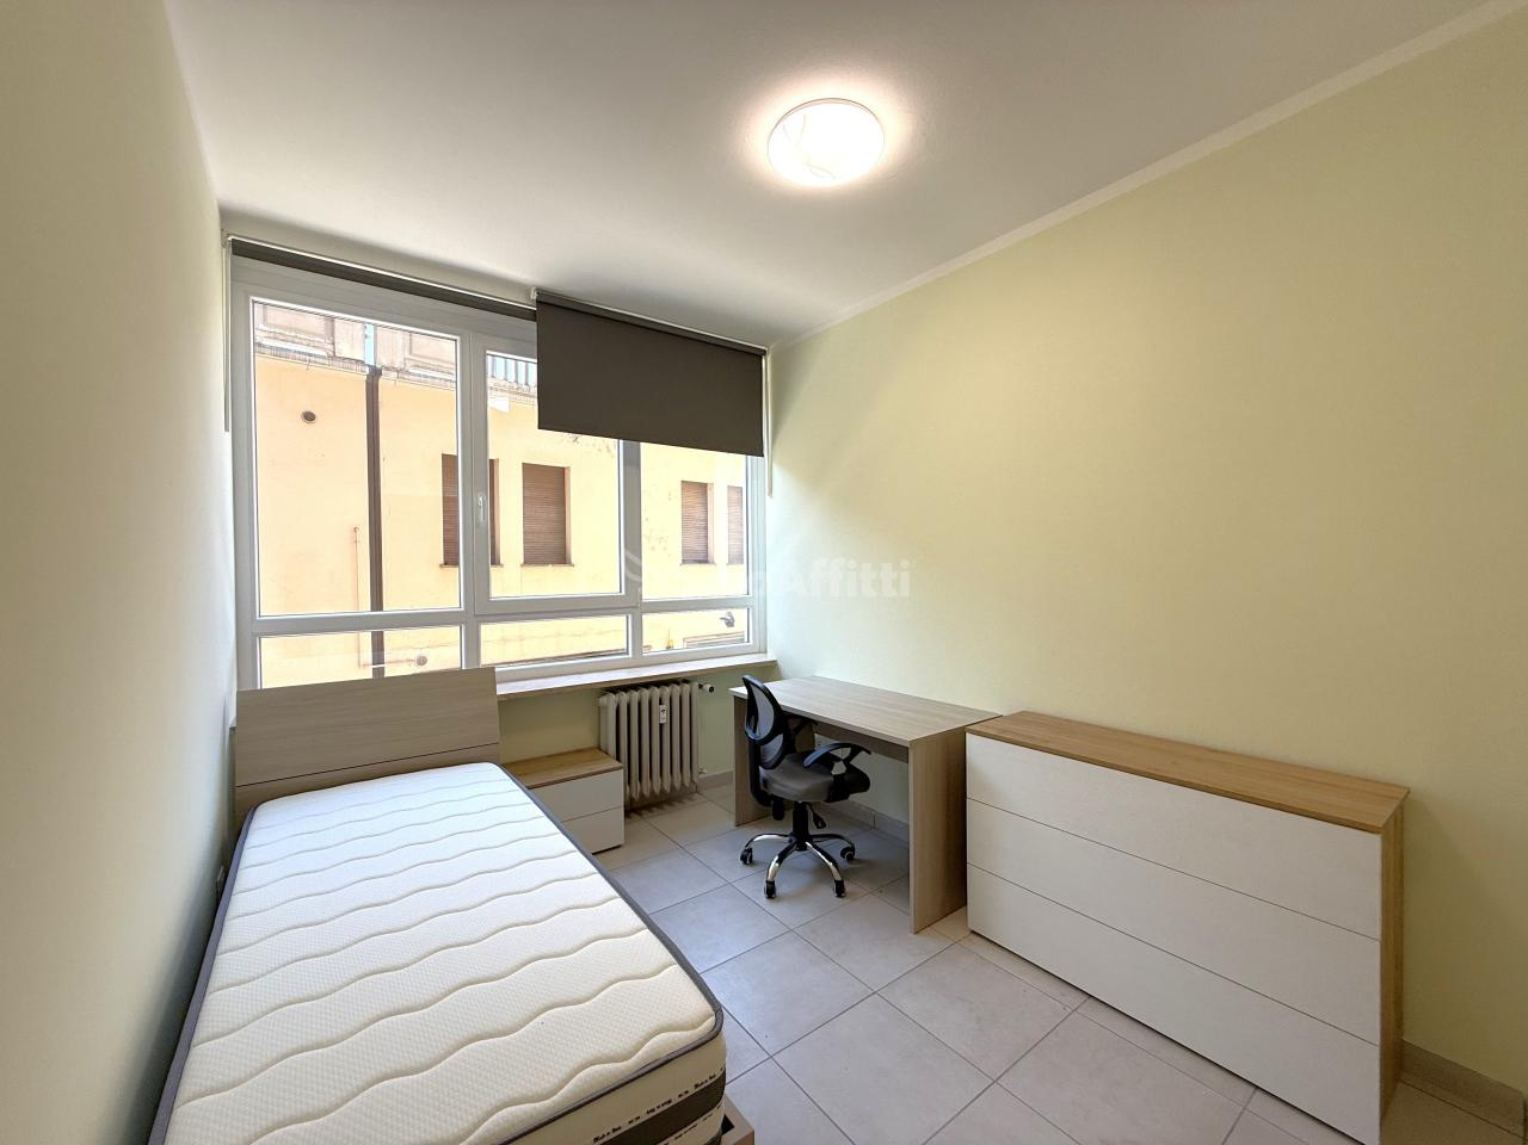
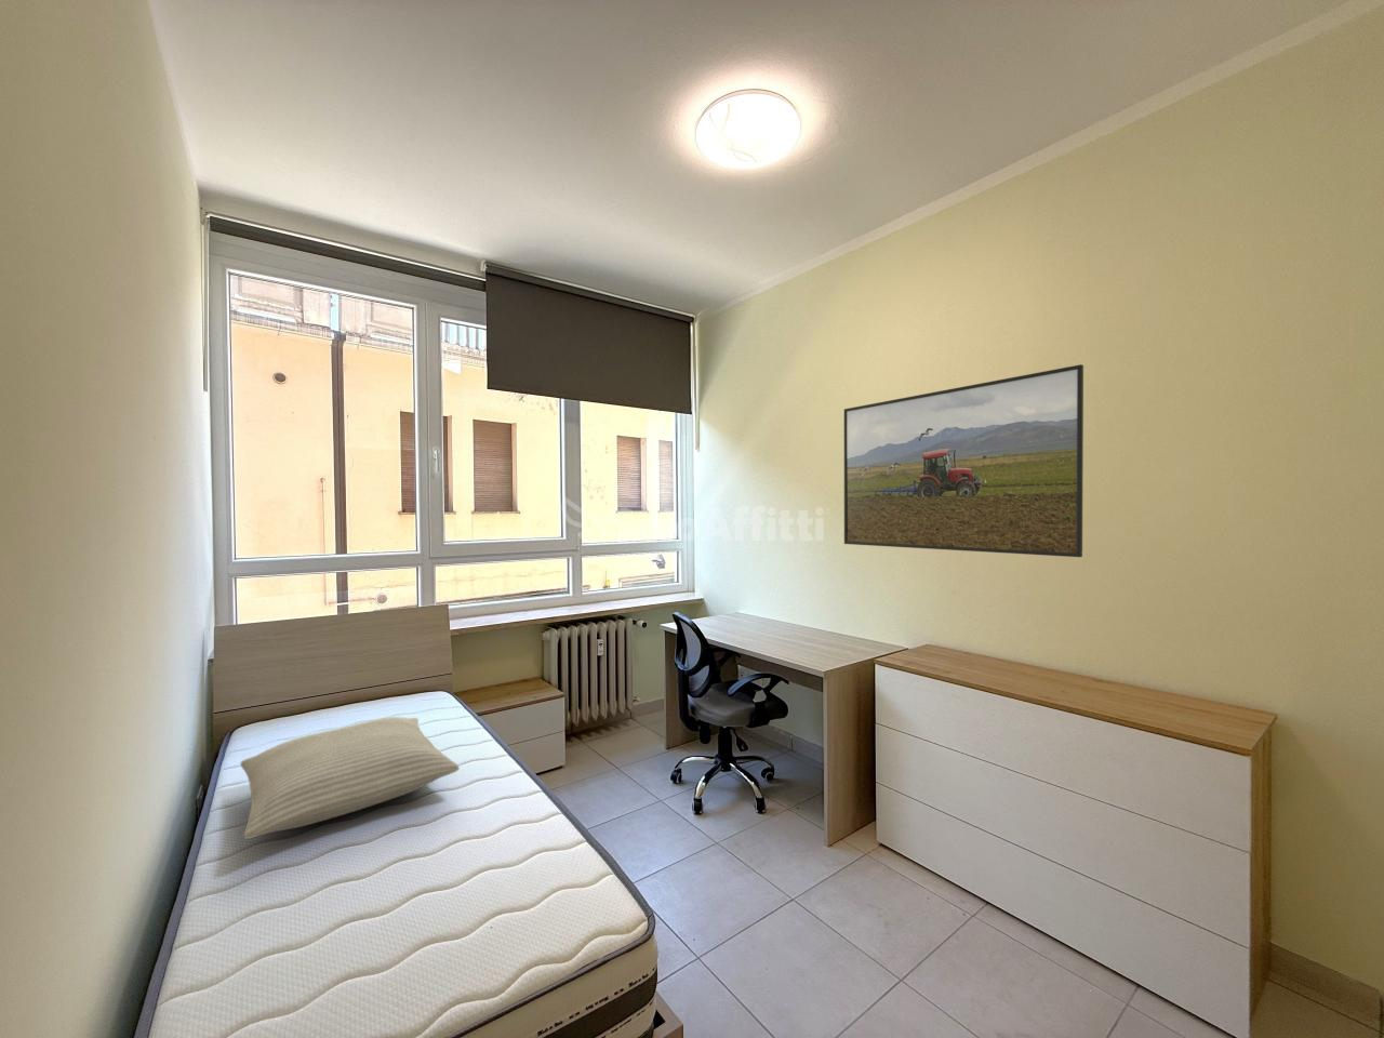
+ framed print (942, 469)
+ pillow (348, 765)
